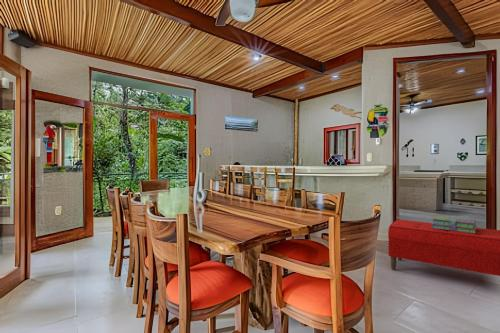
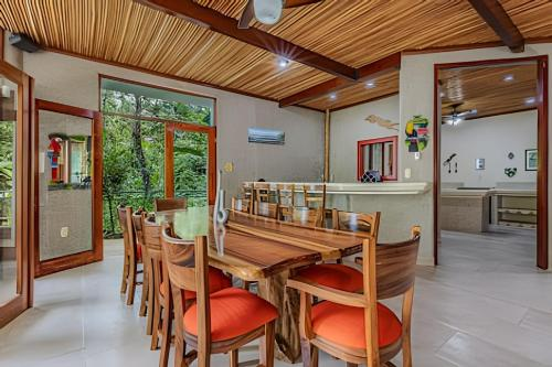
- stack of books (453, 223)
- bench (446, 251)
